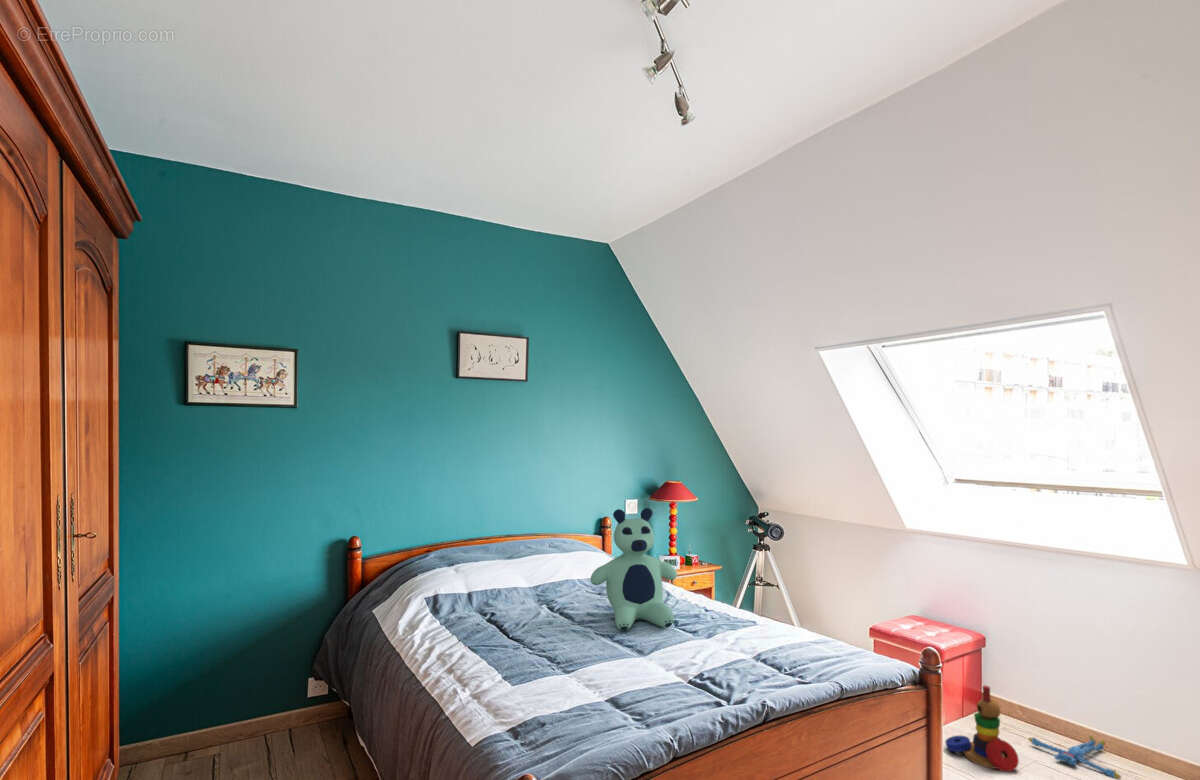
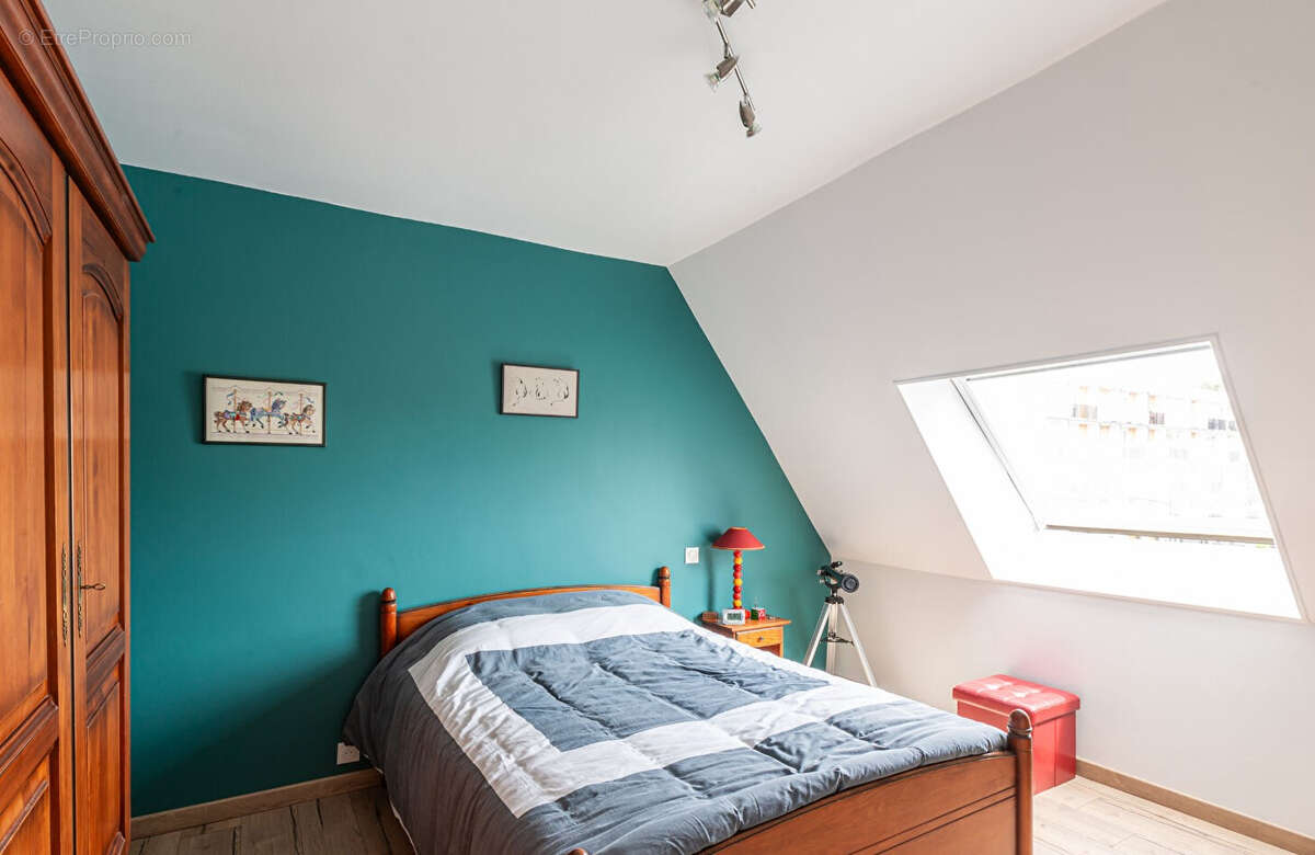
- bear (637, 565)
- plush toy (1081, 750)
- stacking toy (983, 723)
